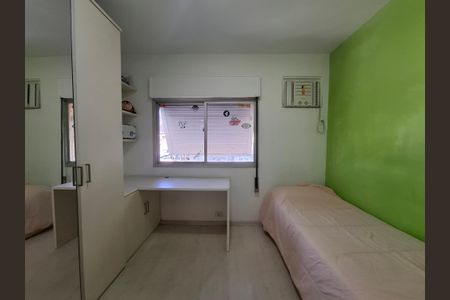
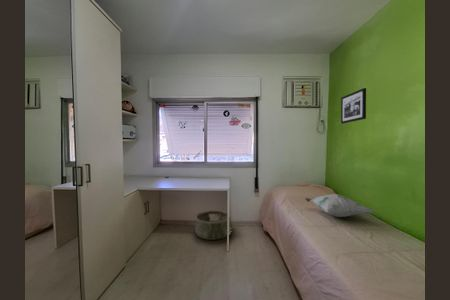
+ picture frame (352, 107)
+ decorative pillow (335, 204)
+ basket (213, 222)
